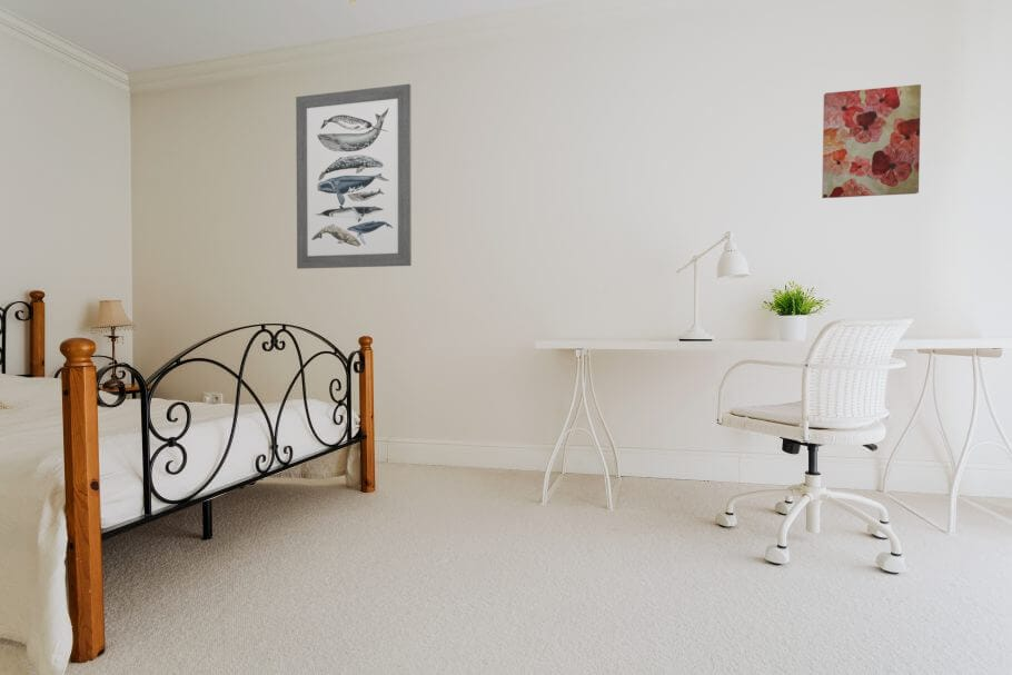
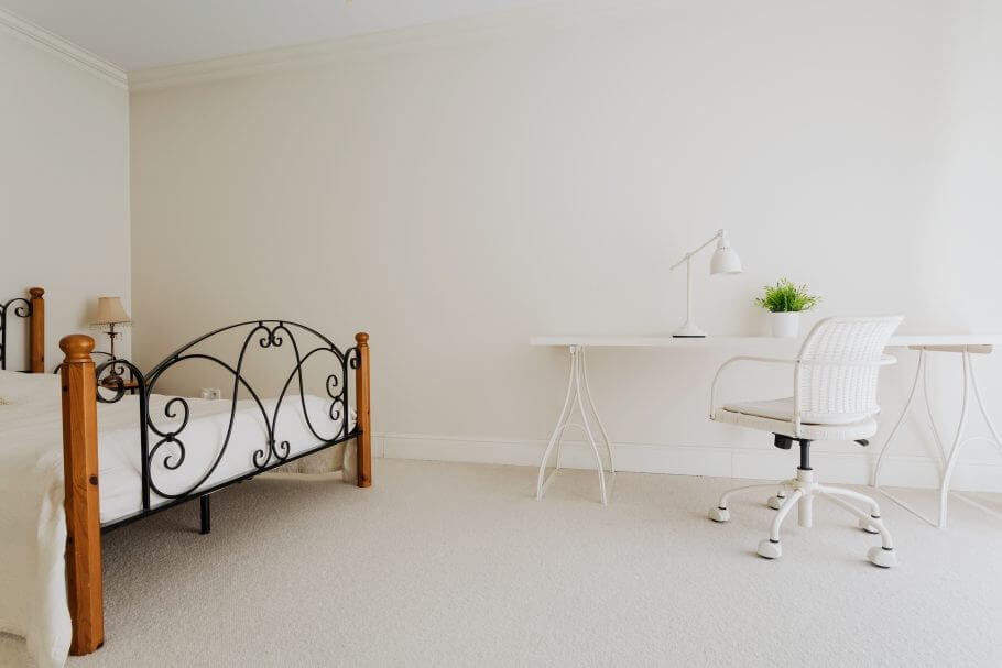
- wall art (351, 179)
- wall art (870, 142)
